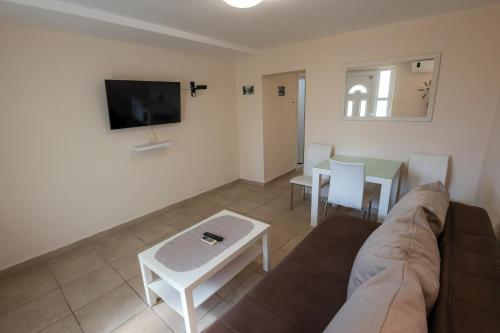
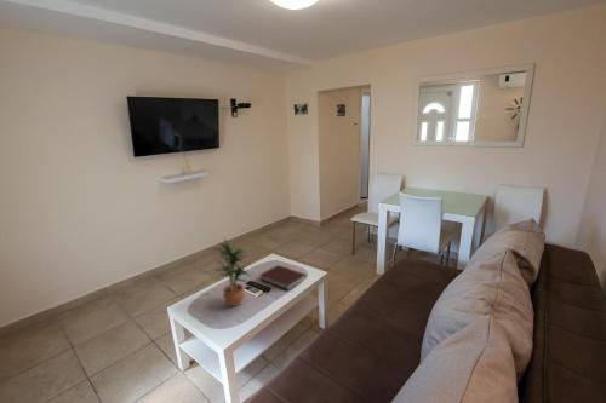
+ potted plant (233, 270)
+ notebook (282, 276)
